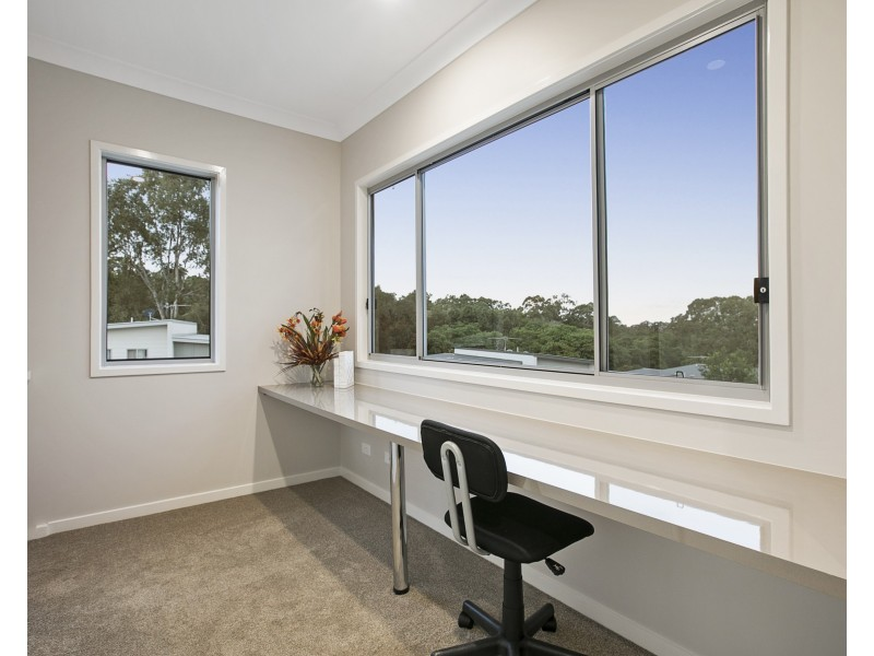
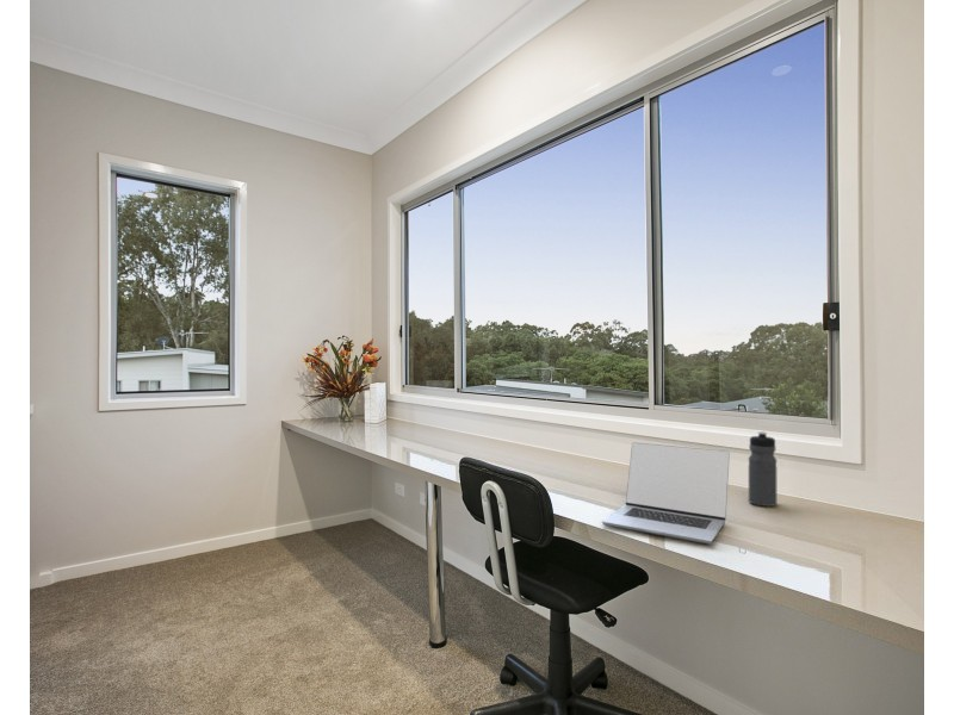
+ water bottle (762, 467)
+ laptop (667, 486)
